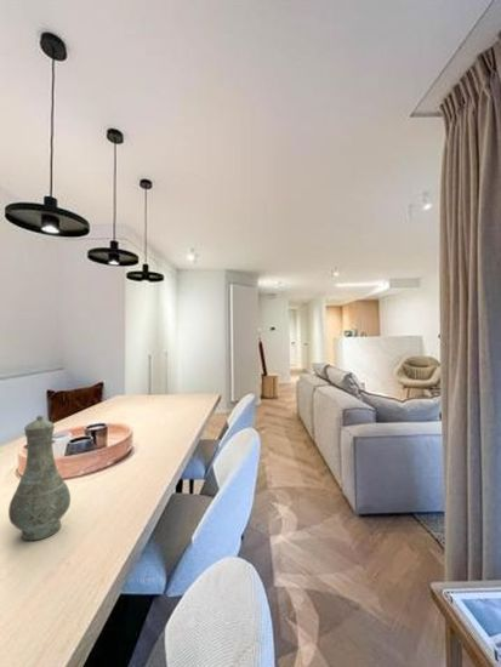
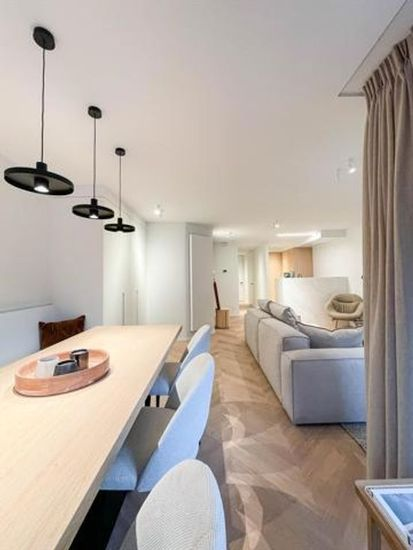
- vase (40, 472)
